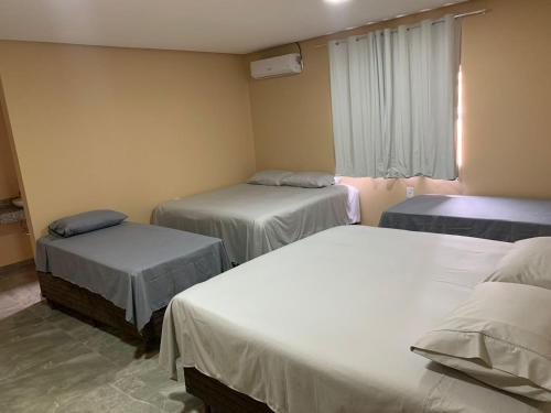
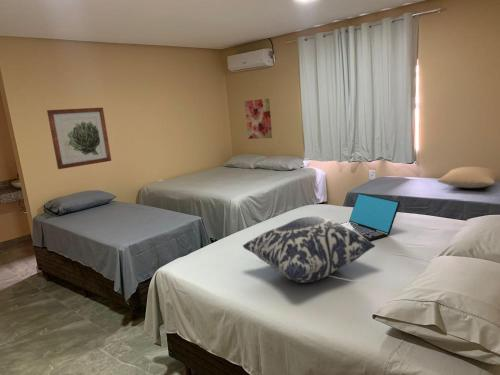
+ wall art (258, 119)
+ cushion (307, 246)
+ wall art (81, 137)
+ laptop (360, 216)
+ pillow (469, 177)
